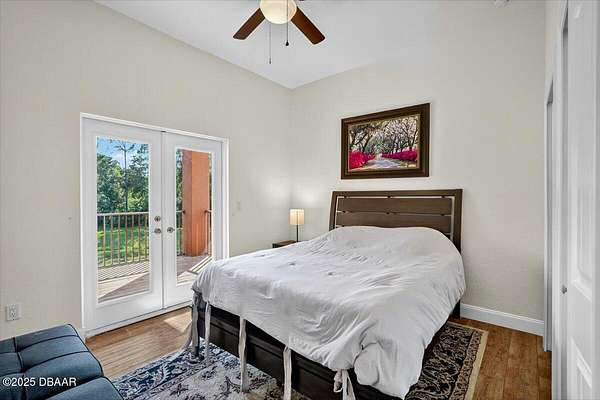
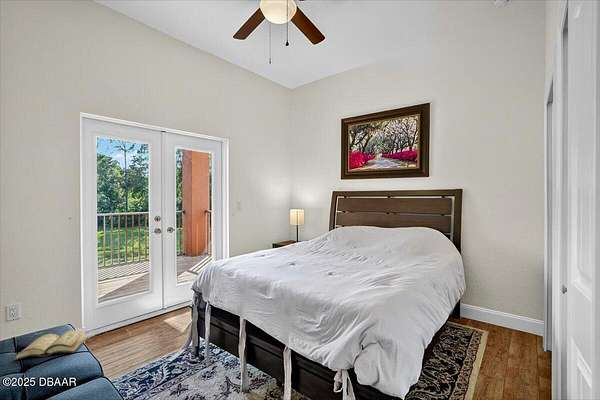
+ diary (53, 343)
